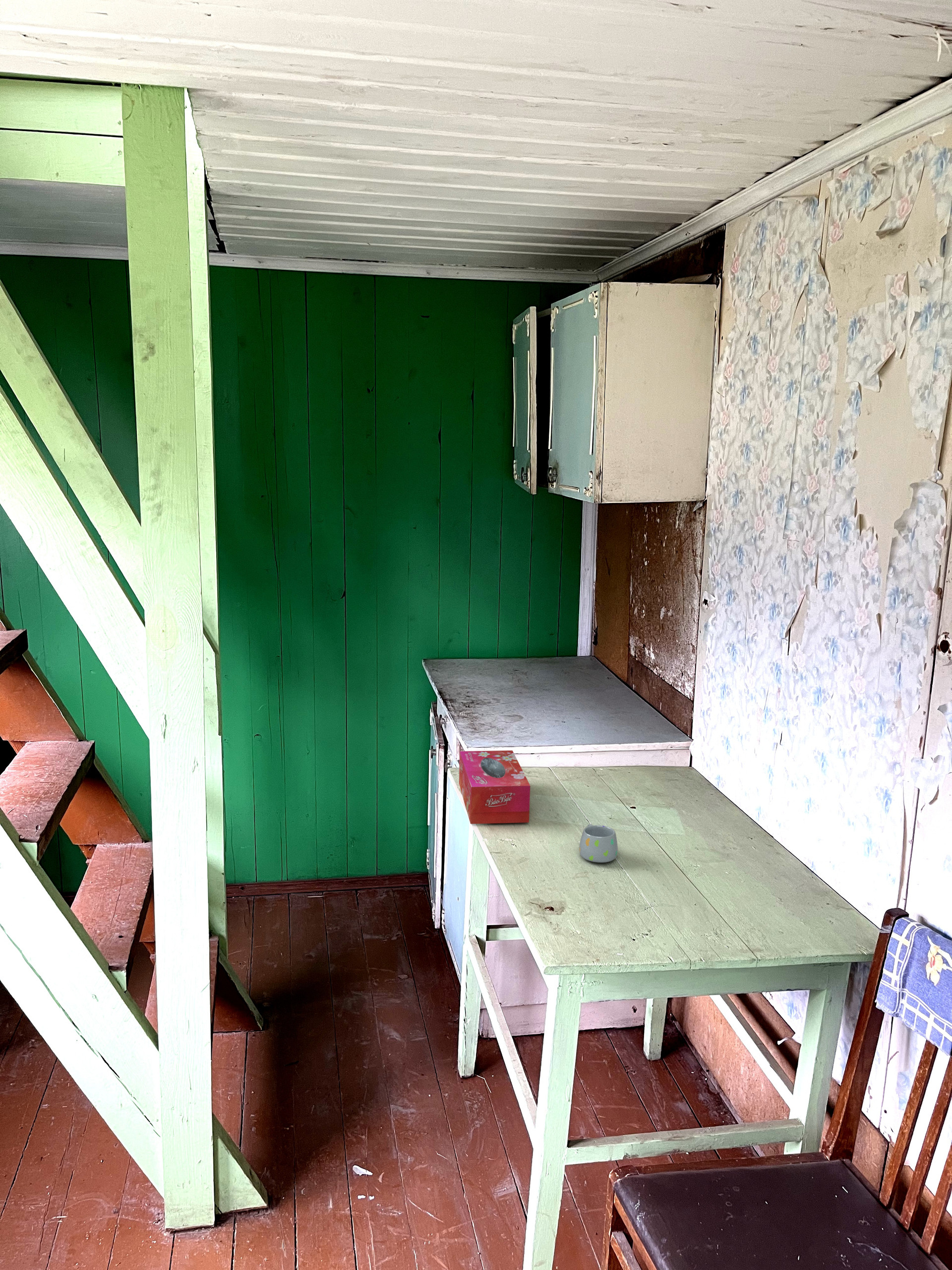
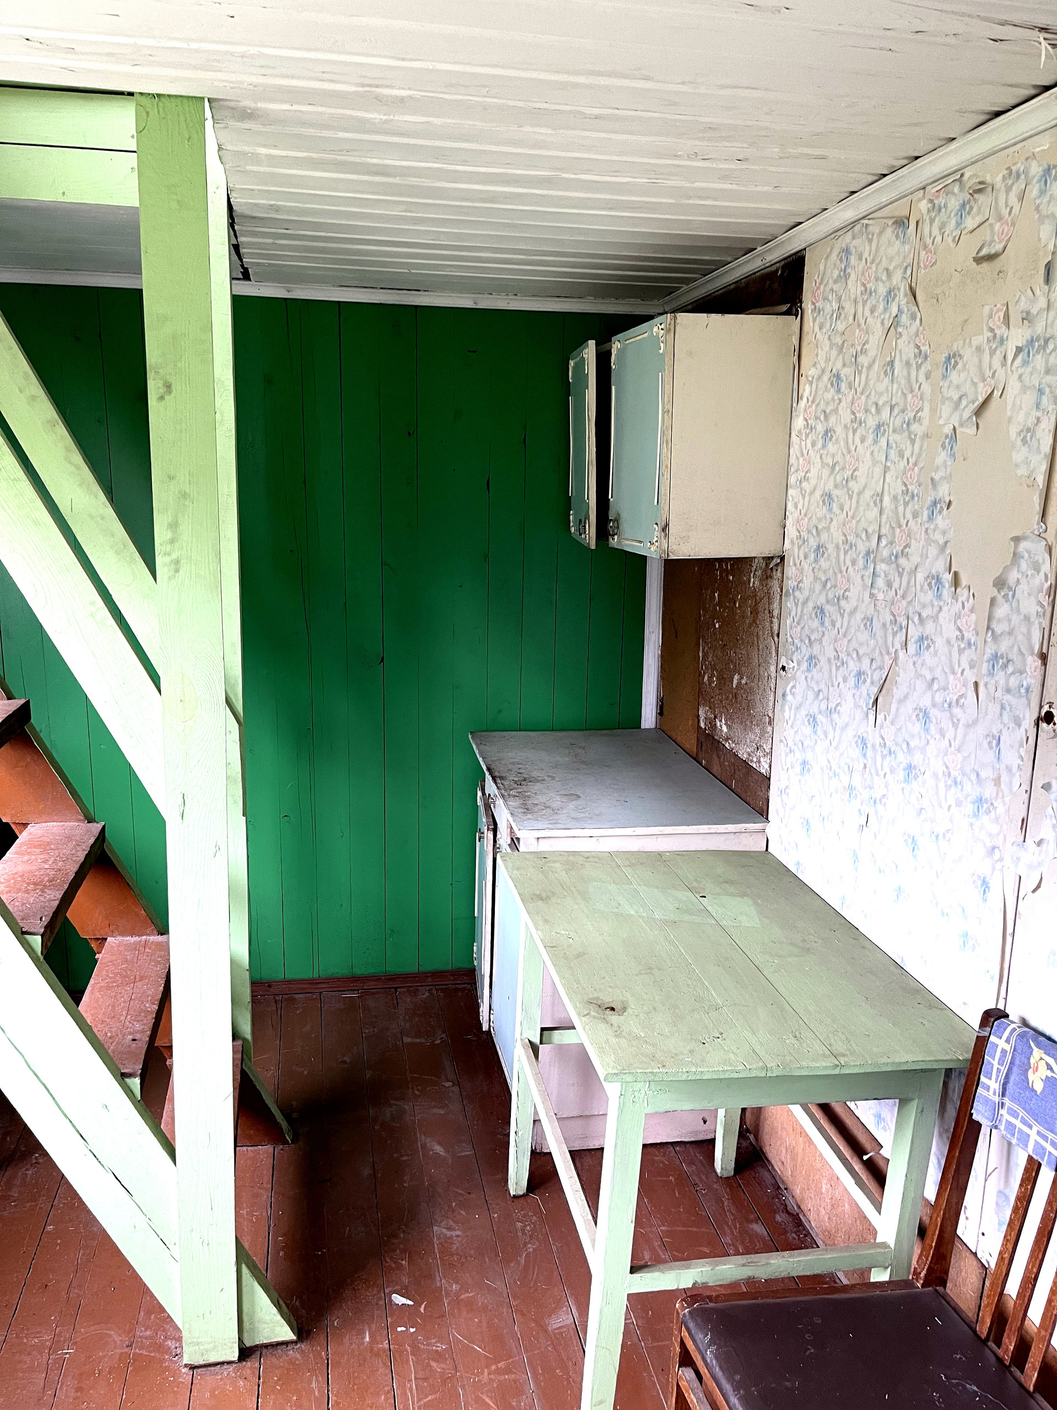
- mug (596, 842)
- tissue box (492, 785)
